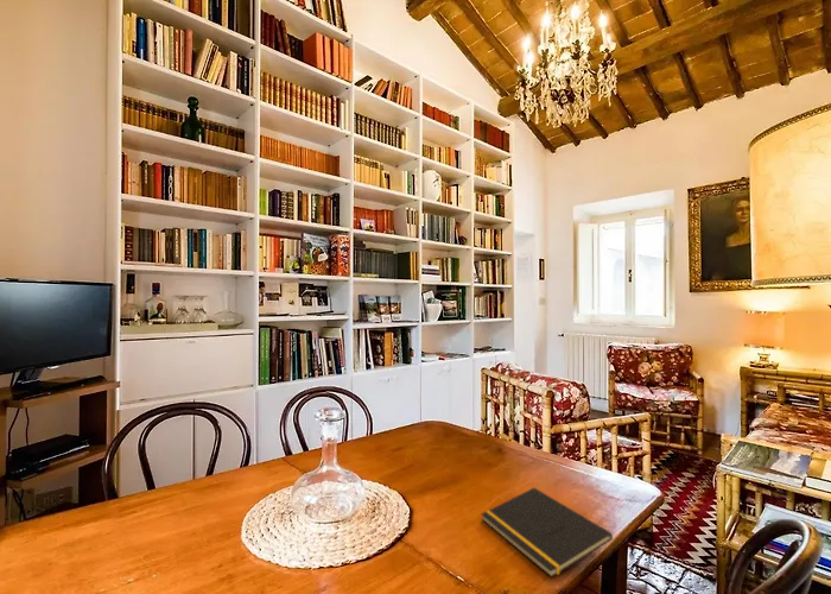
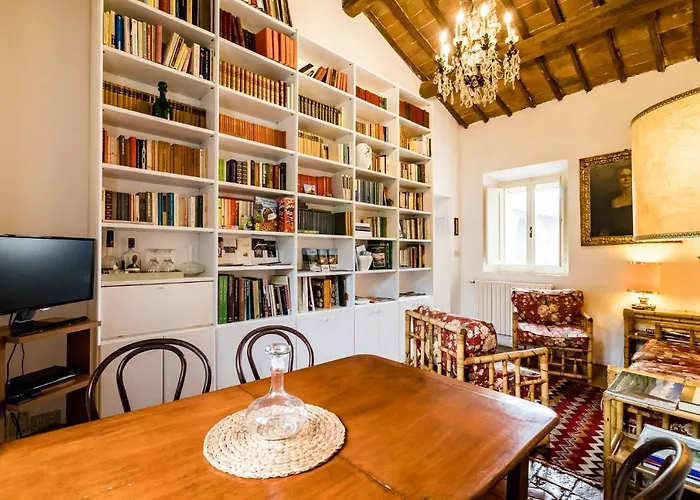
- notepad (541, 525)
